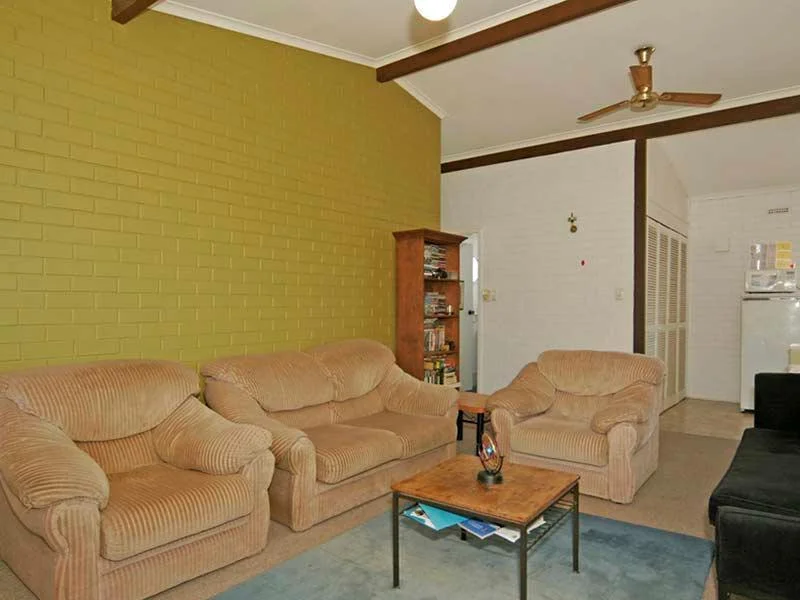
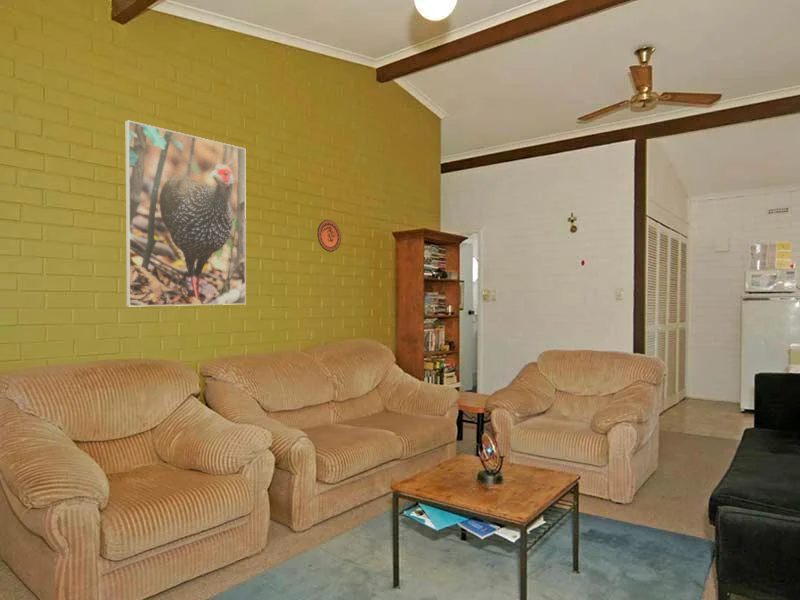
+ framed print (190, 220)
+ decorative plate (329, 235)
